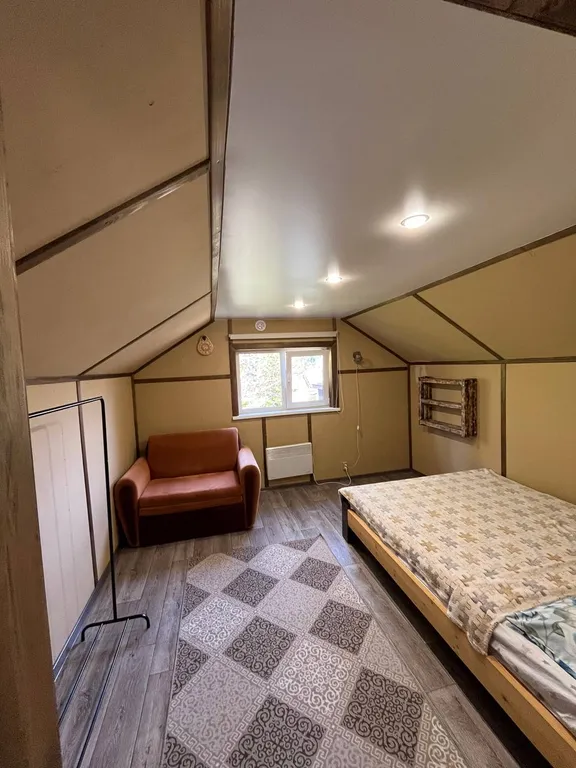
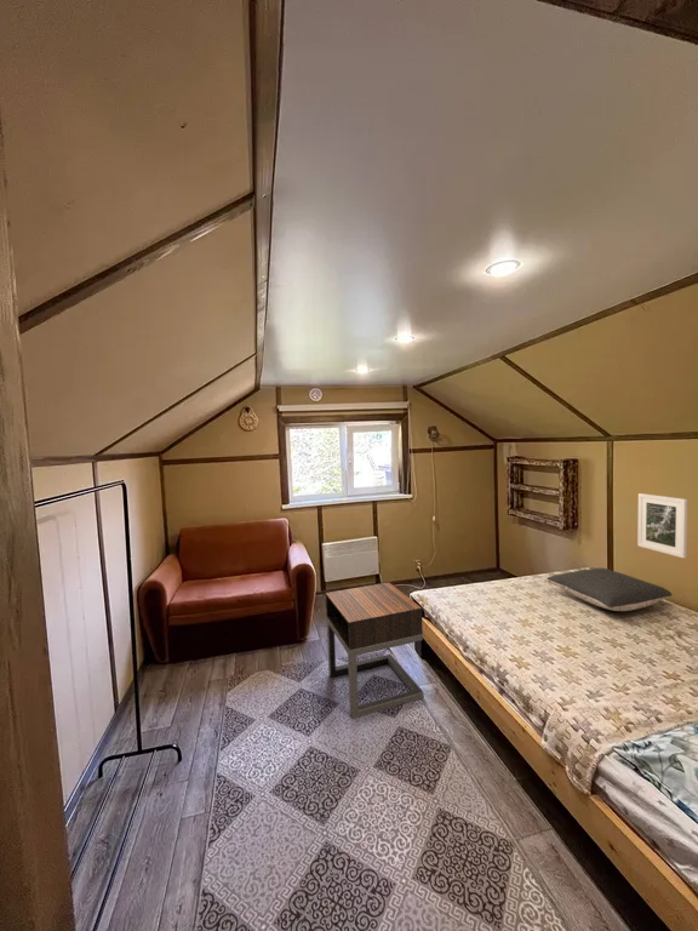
+ nightstand (372, 642)
+ pillow (605, 586)
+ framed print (660, 524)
